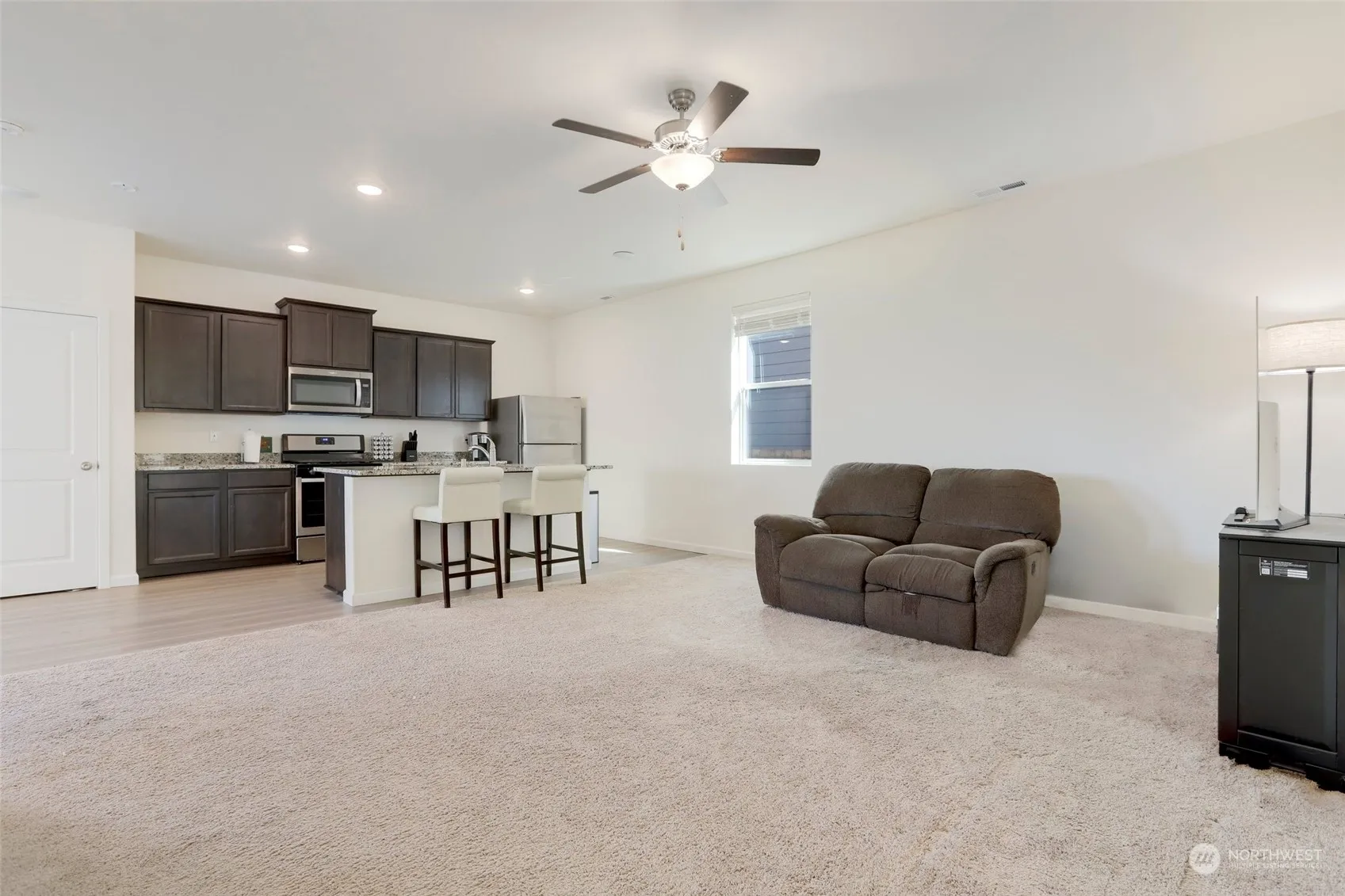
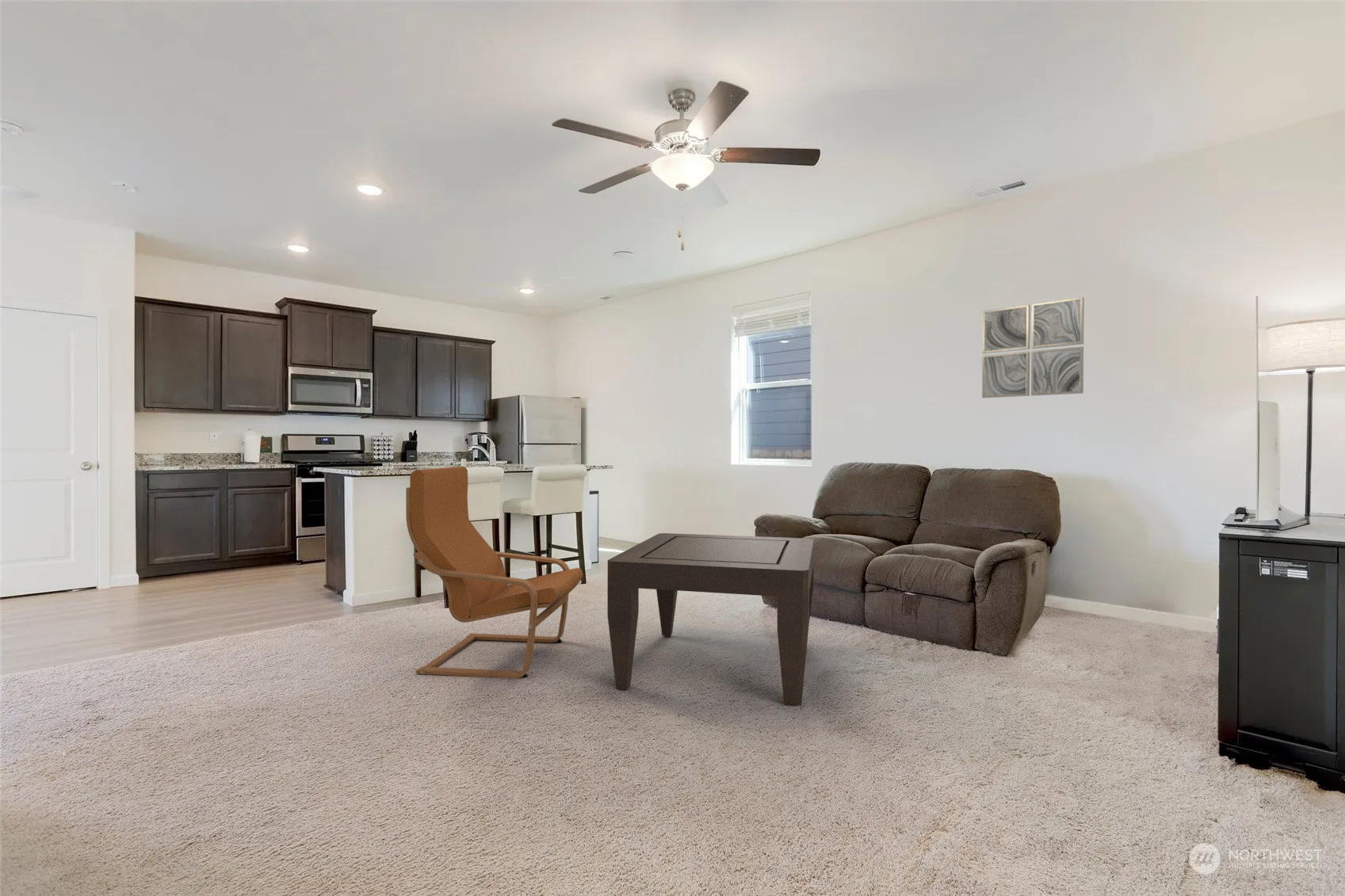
+ wall art (1031, 351)
+ armchair (499, 562)
+ coffee table (720, 593)
